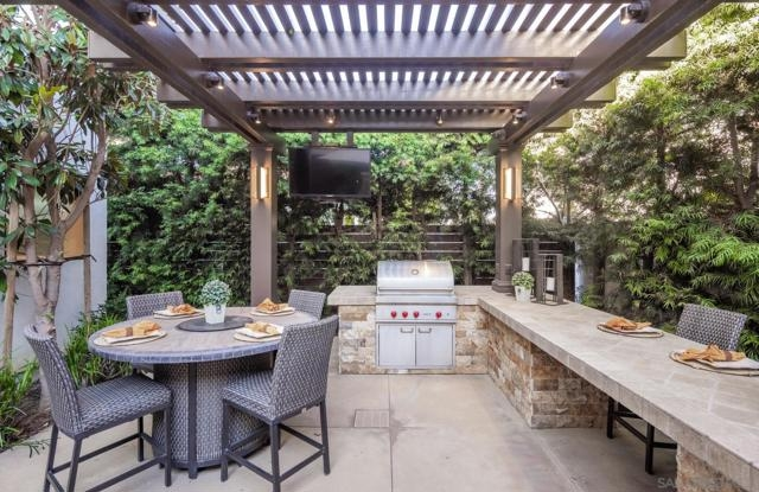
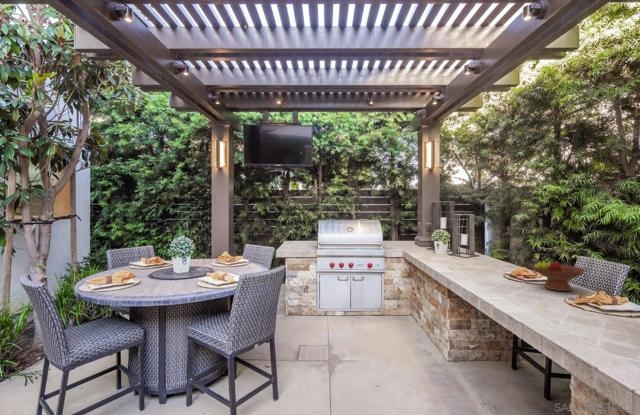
+ fruit bowl (557, 274)
